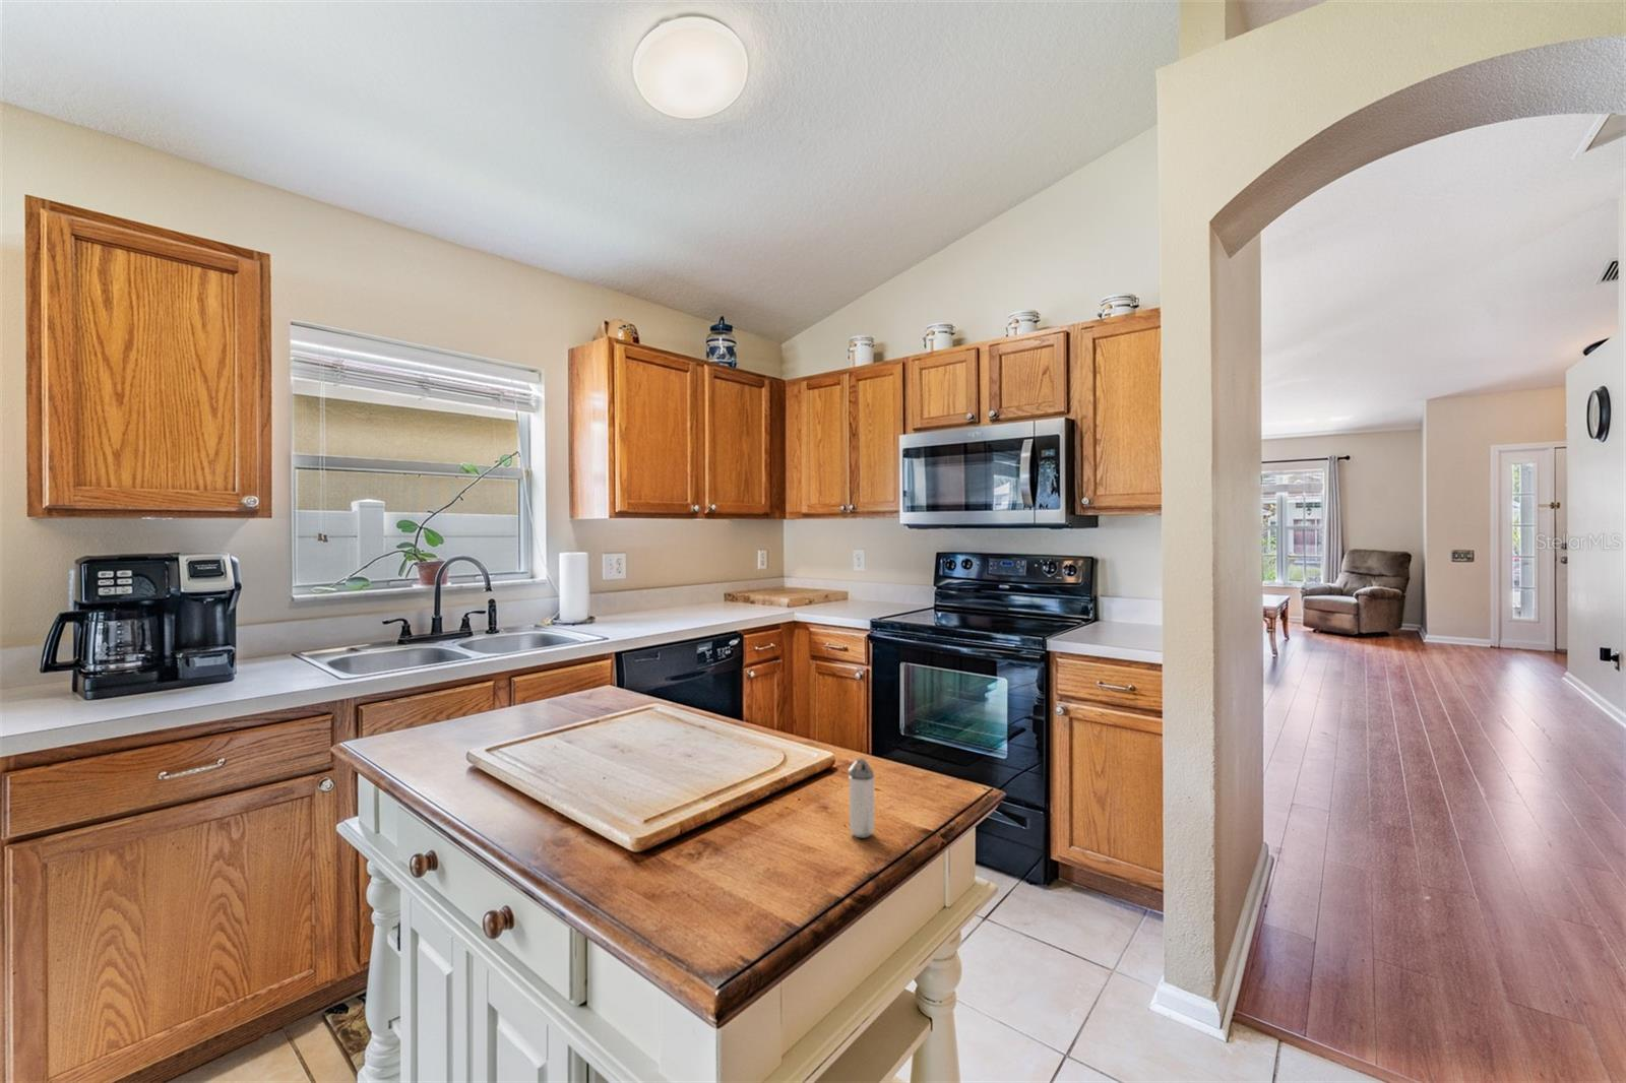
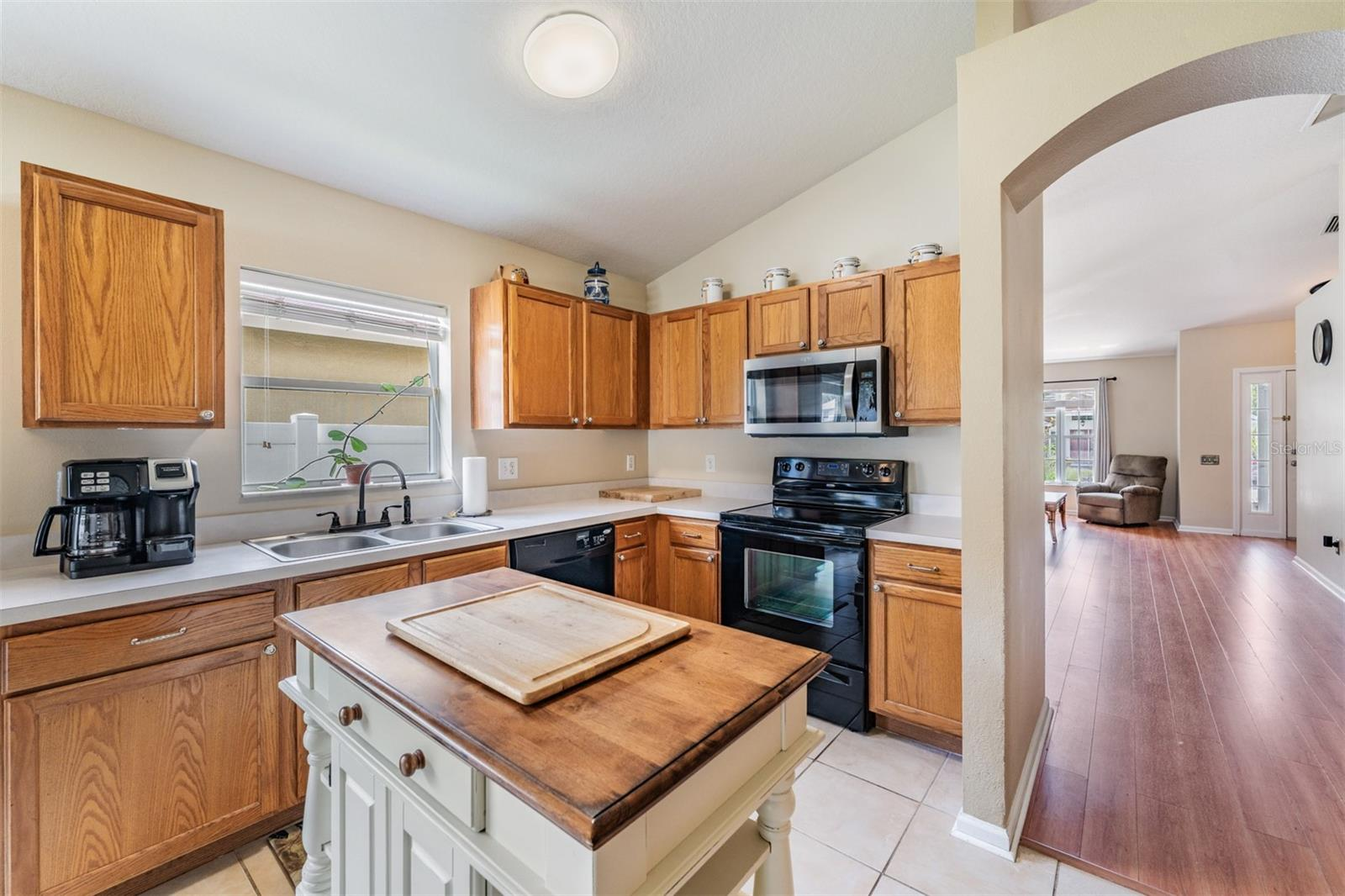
- shaker (862, 797)
